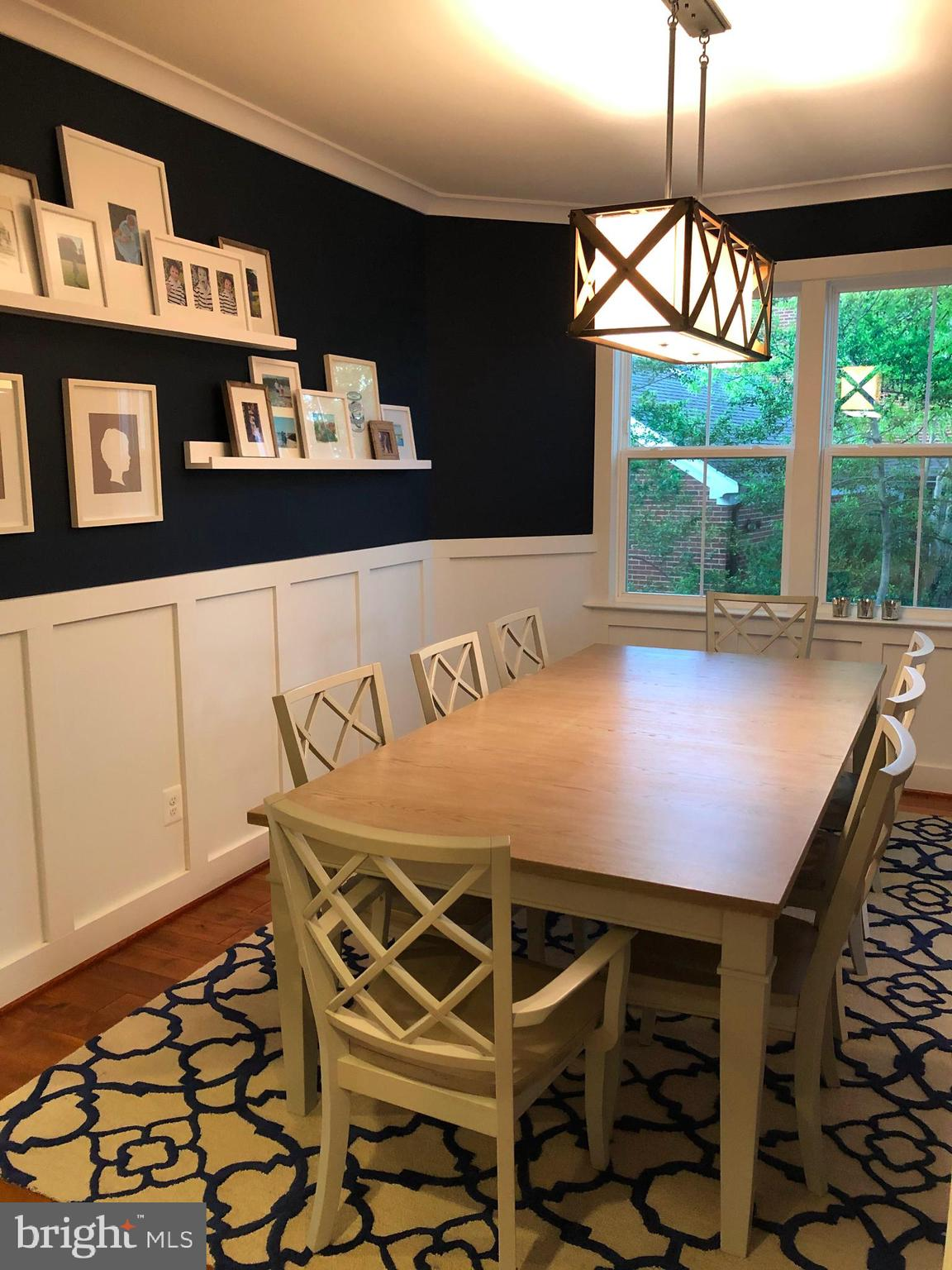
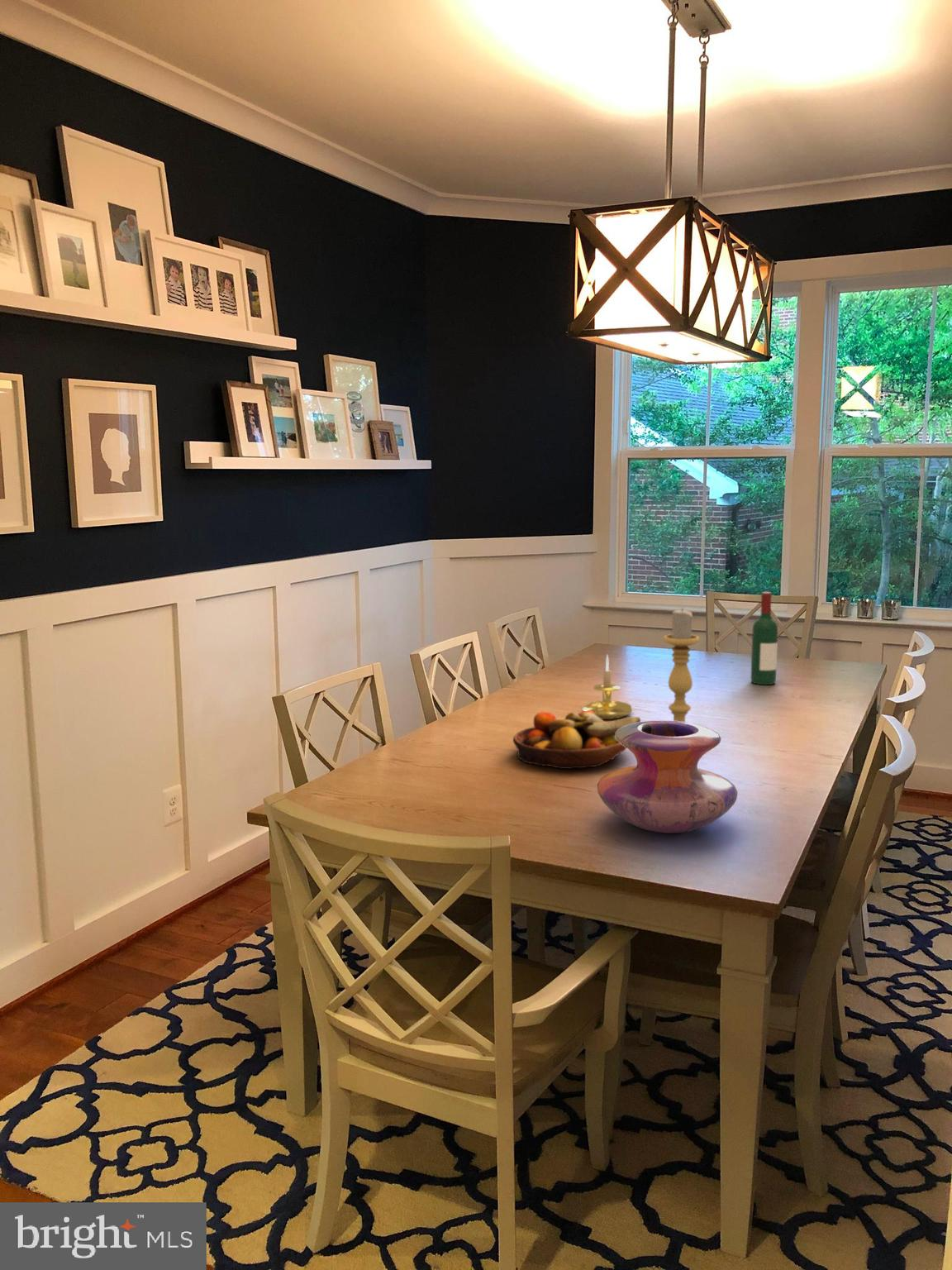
+ candle holder (606, 685)
+ fruit bowl (572, 732)
+ decorative vase (666, 776)
+ wine bottle (764, 637)
+ candle holder (680, 674)
